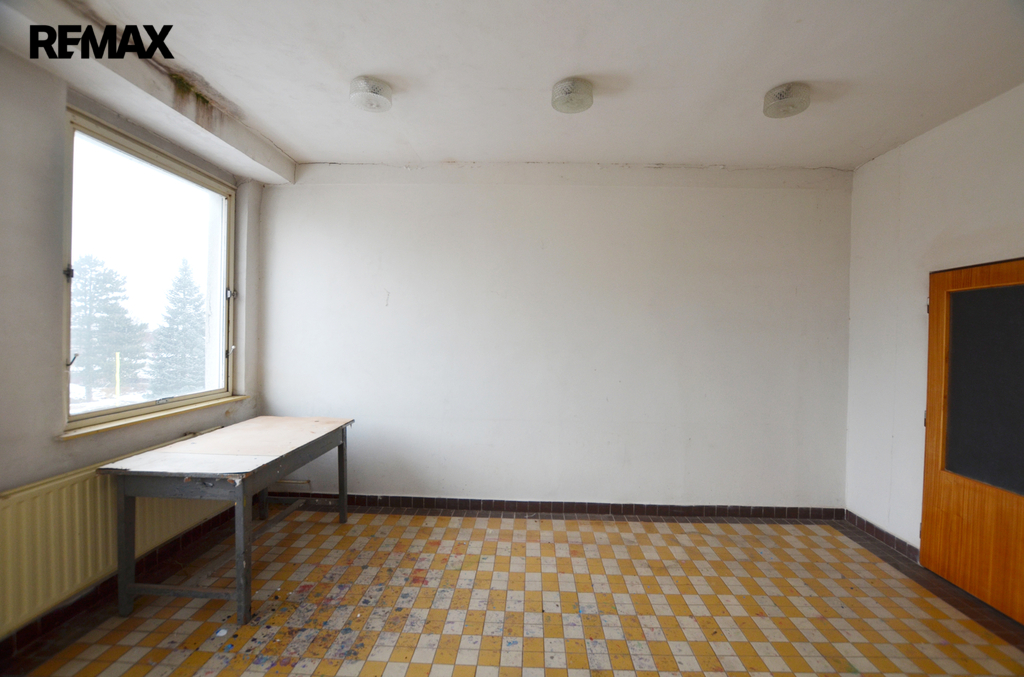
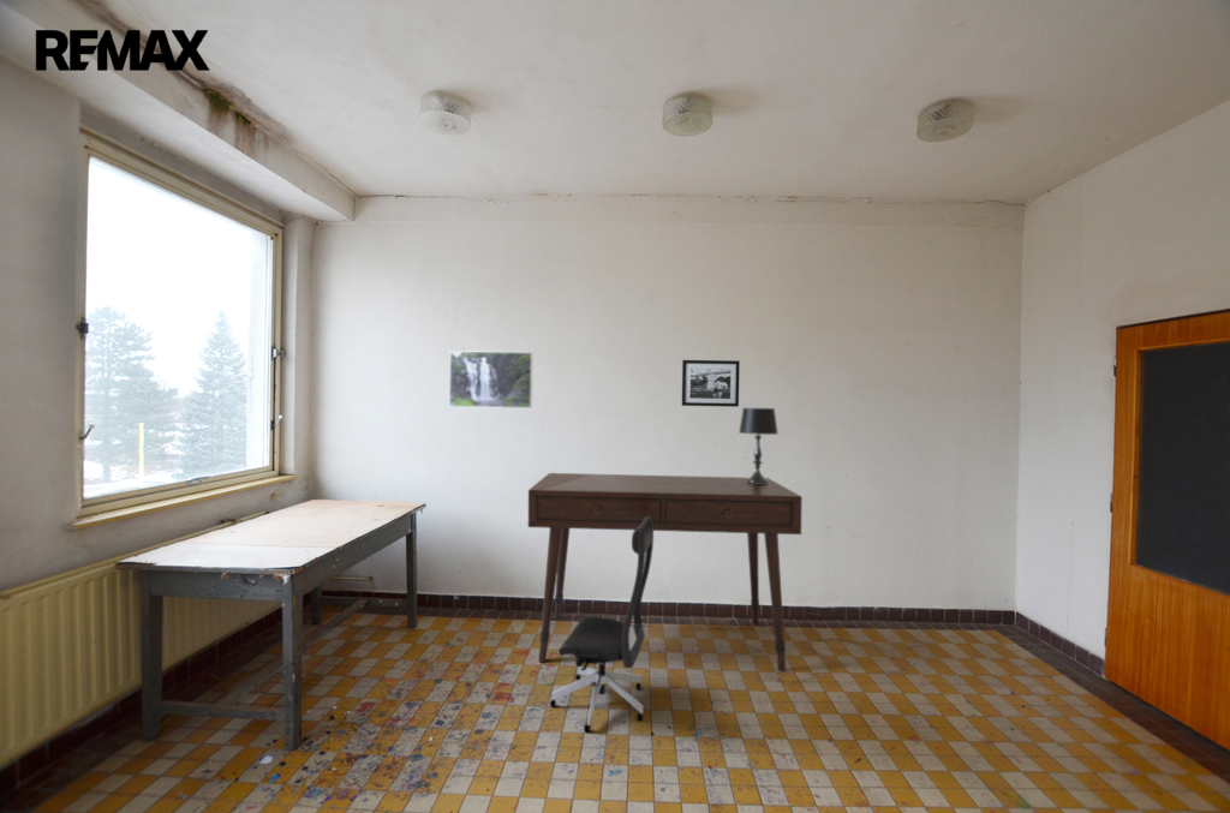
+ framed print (490, 379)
+ desk (658, 530)
+ table lamp (758, 444)
+ picture frame (710, 383)
+ office chair (599, 617)
